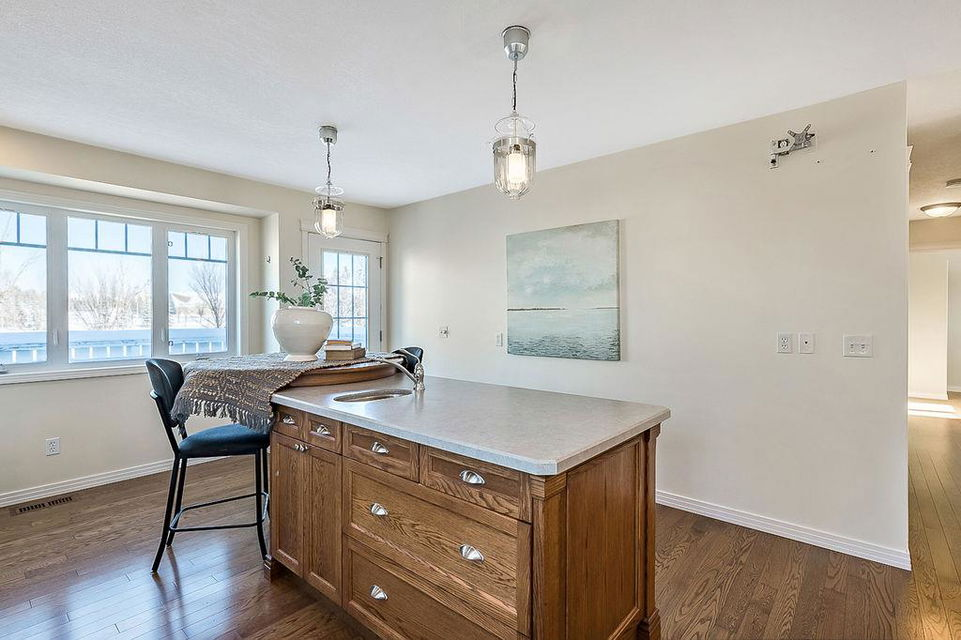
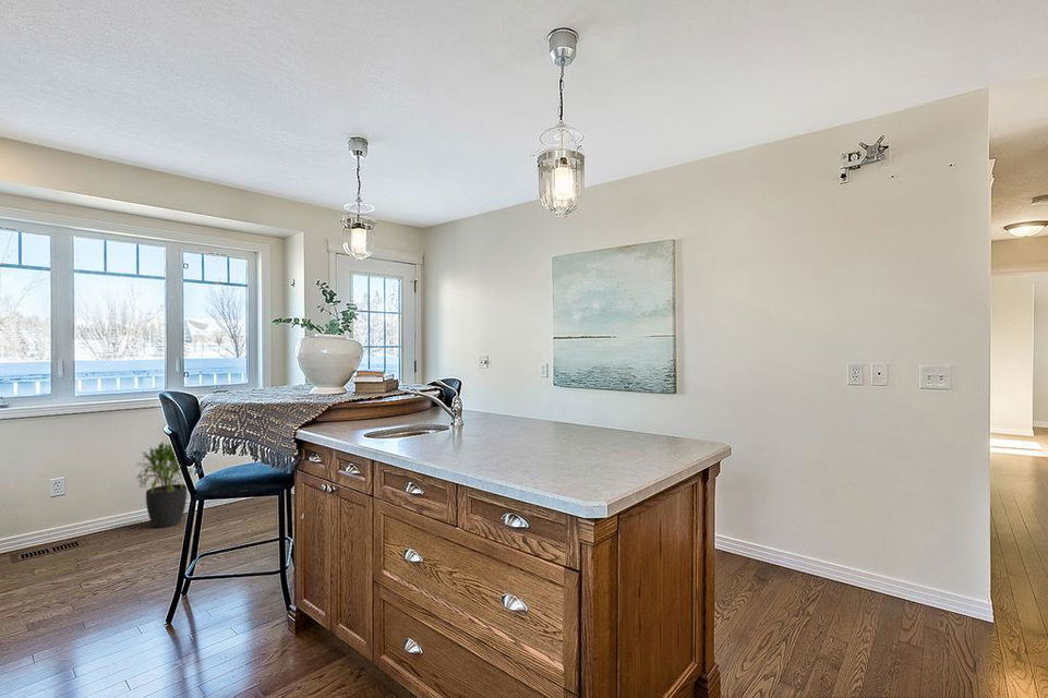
+ potted plant (161, 482)
